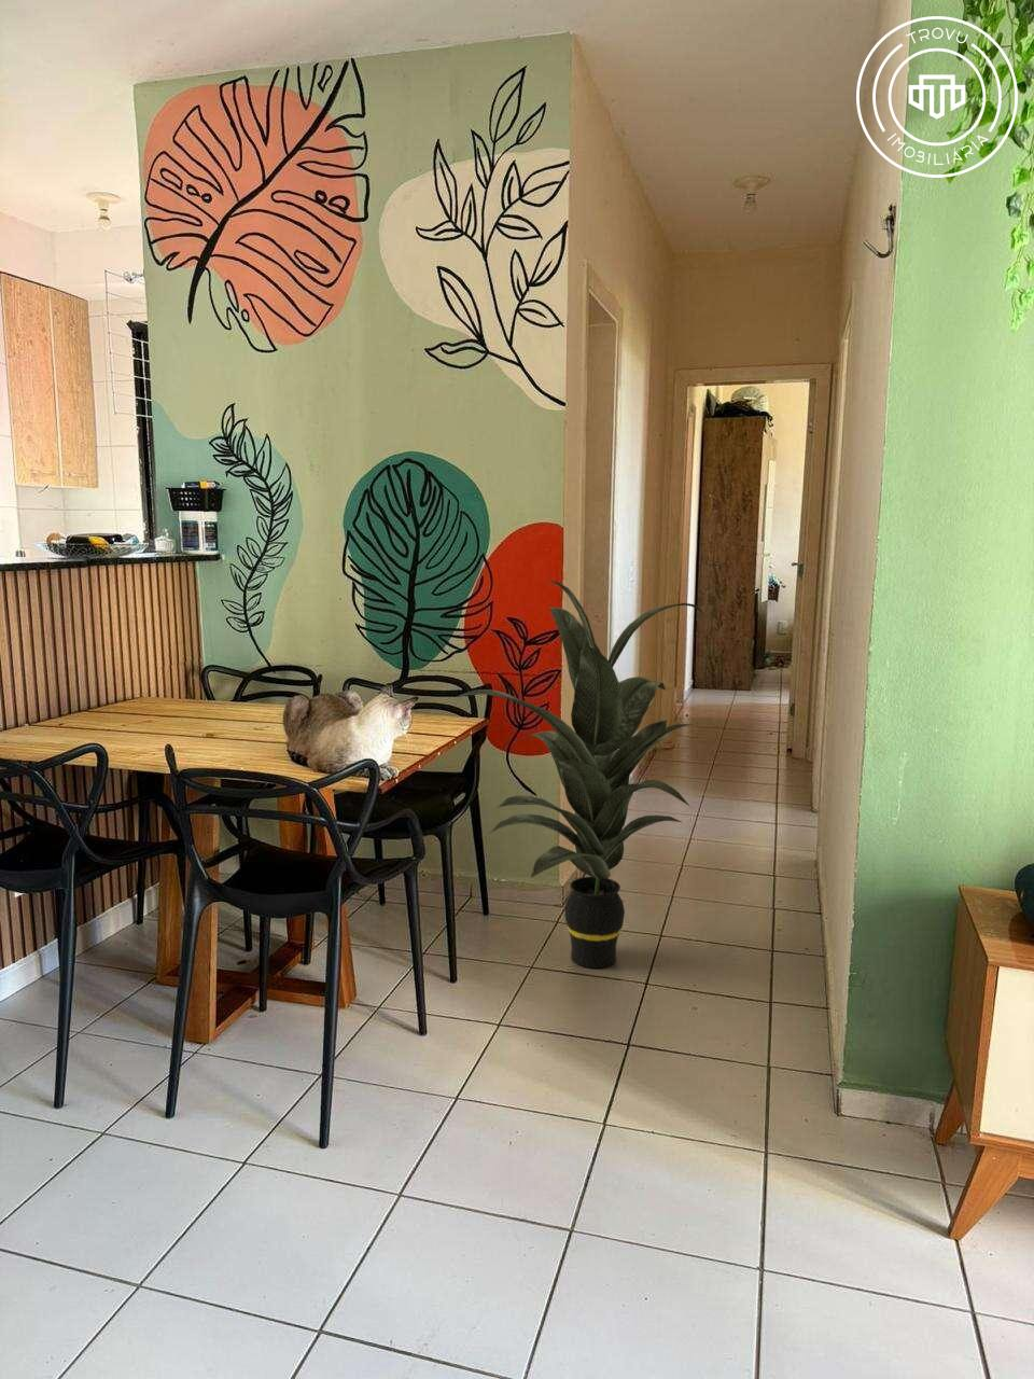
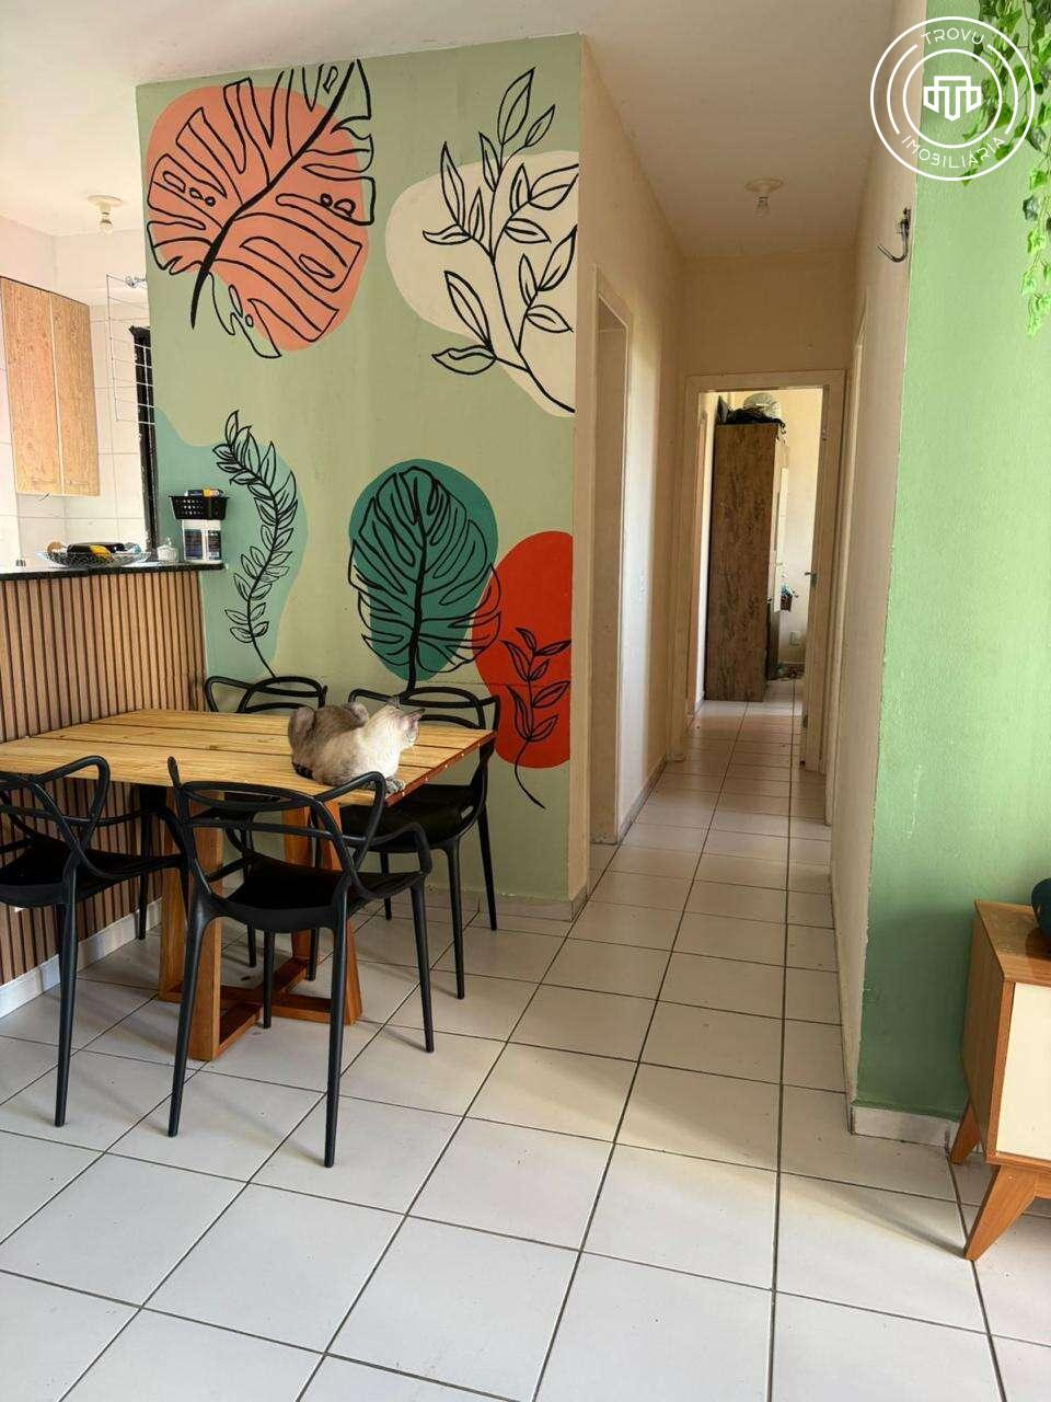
- indoor plant (585, 772)
